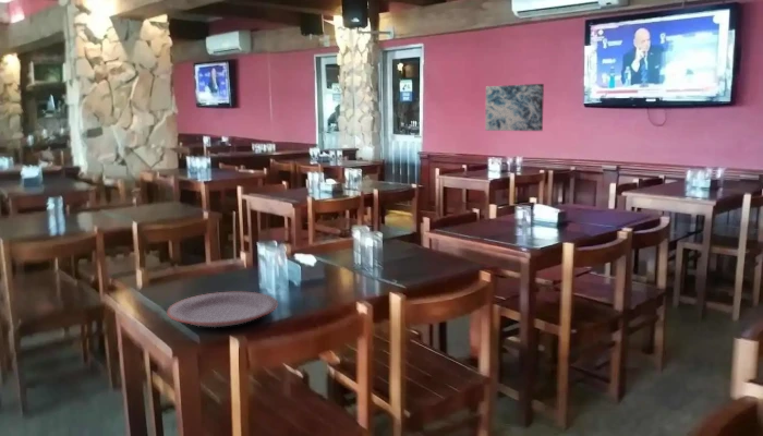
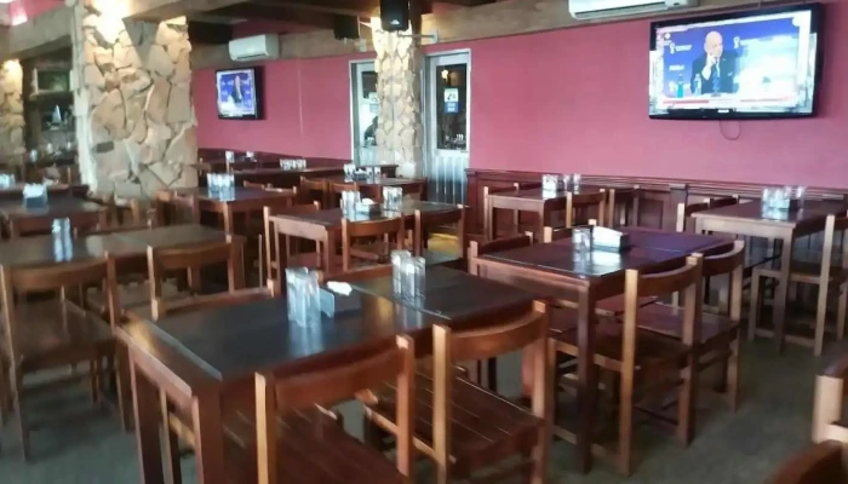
- plate (223, 310)
- wall art (513, 108)
